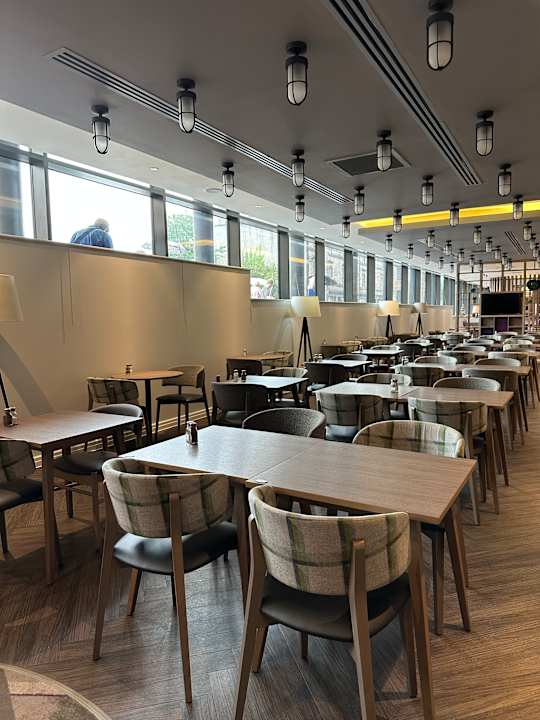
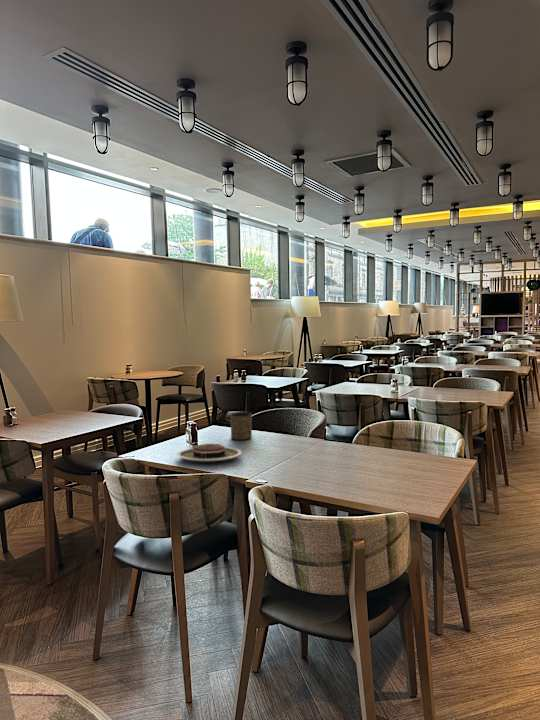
+ plate (209, 451)
+ cup (241, 426)
